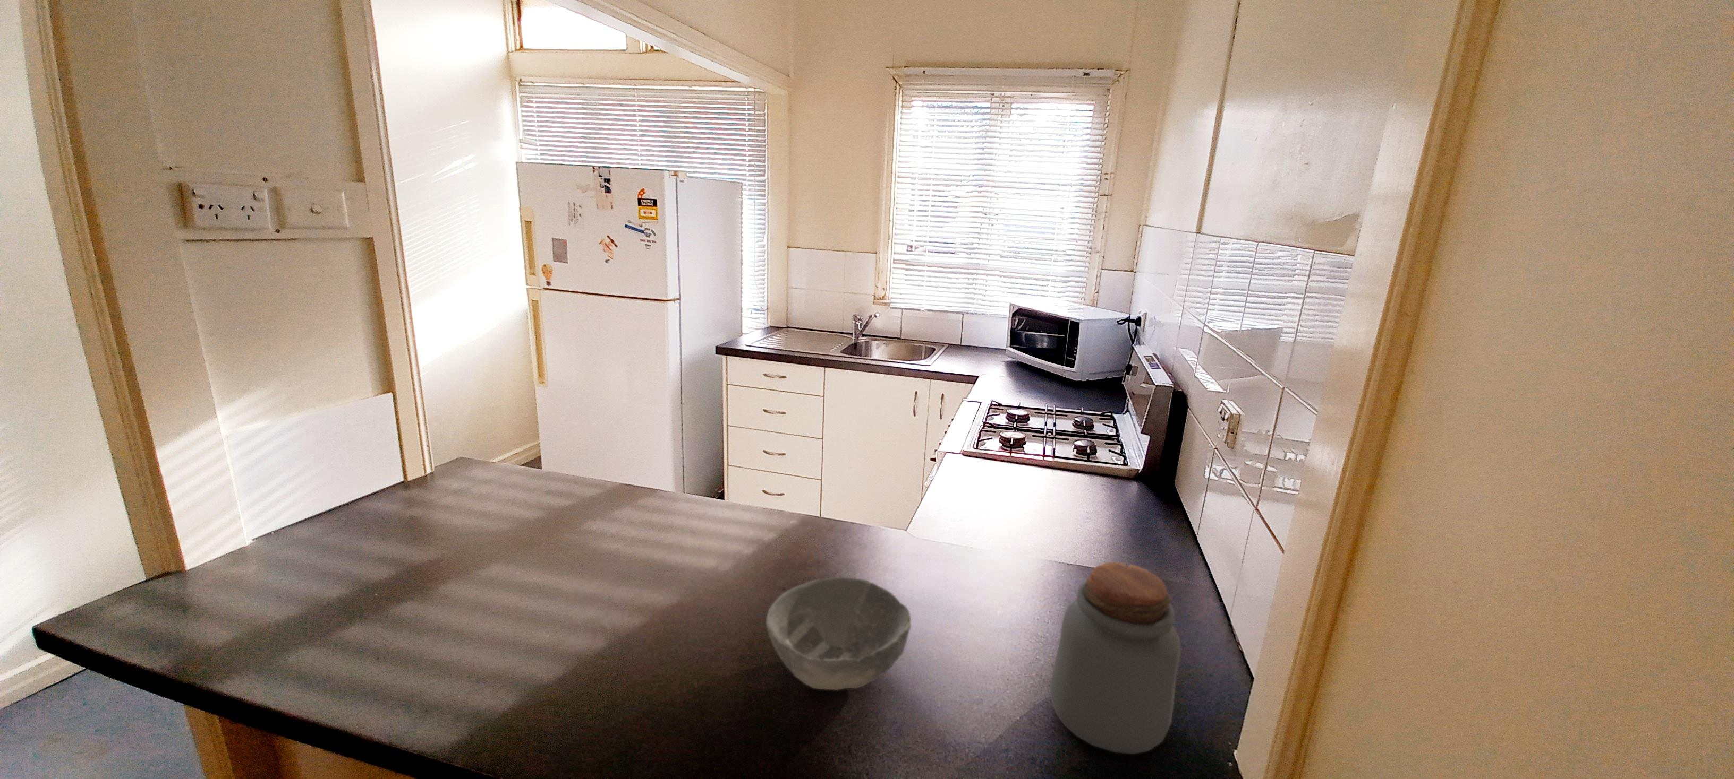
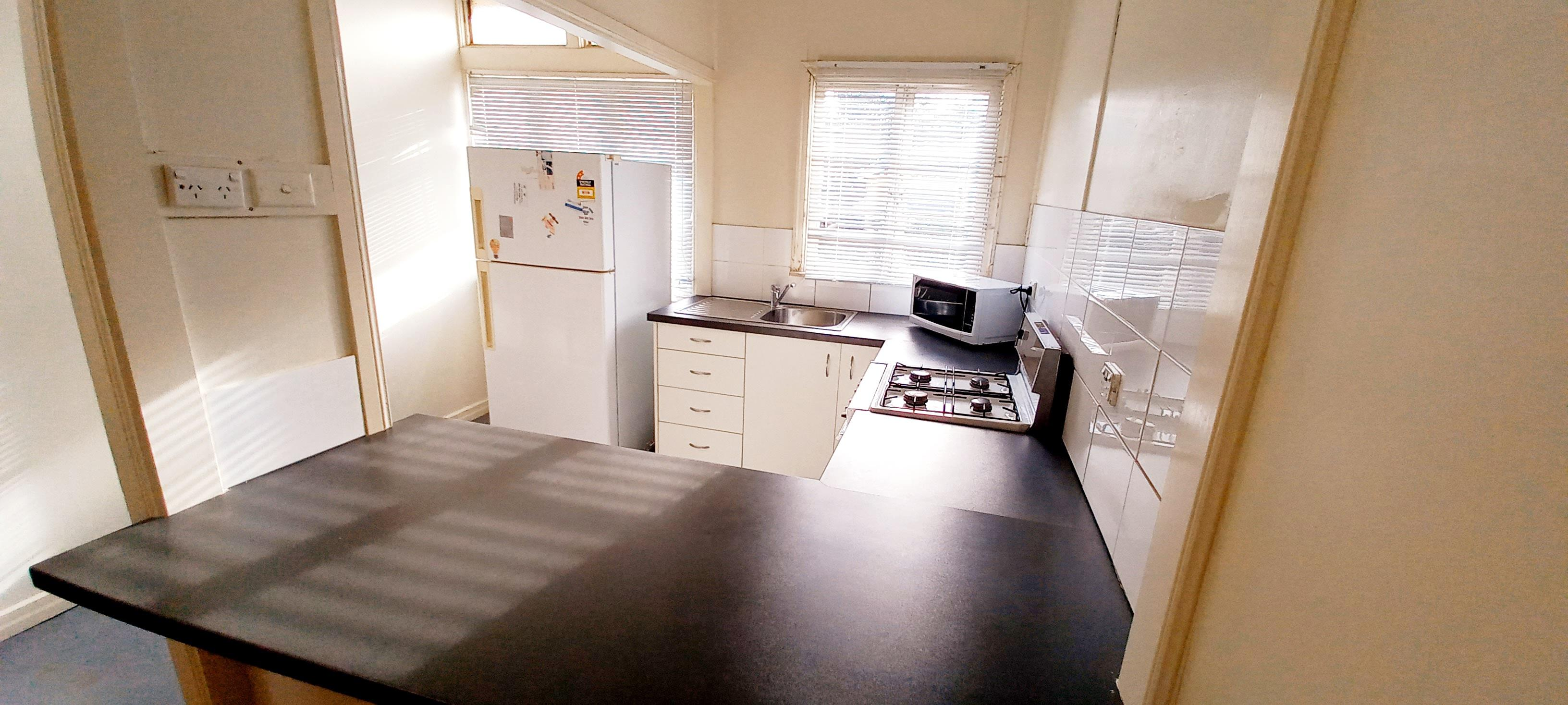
- jar (1117, 649)
- bowl (838, 639)
